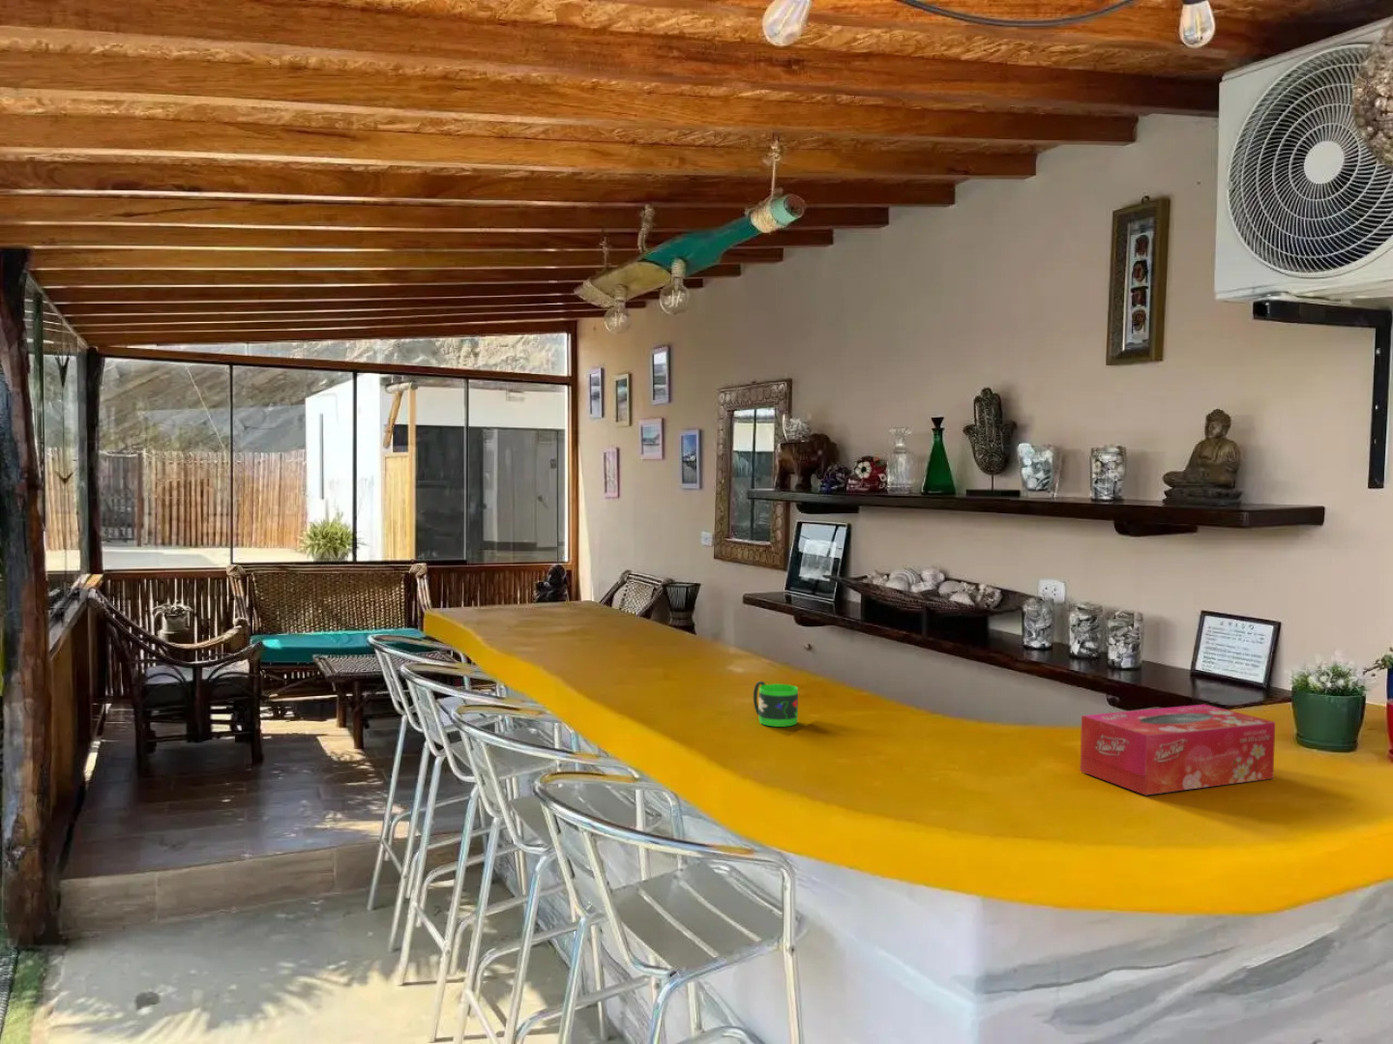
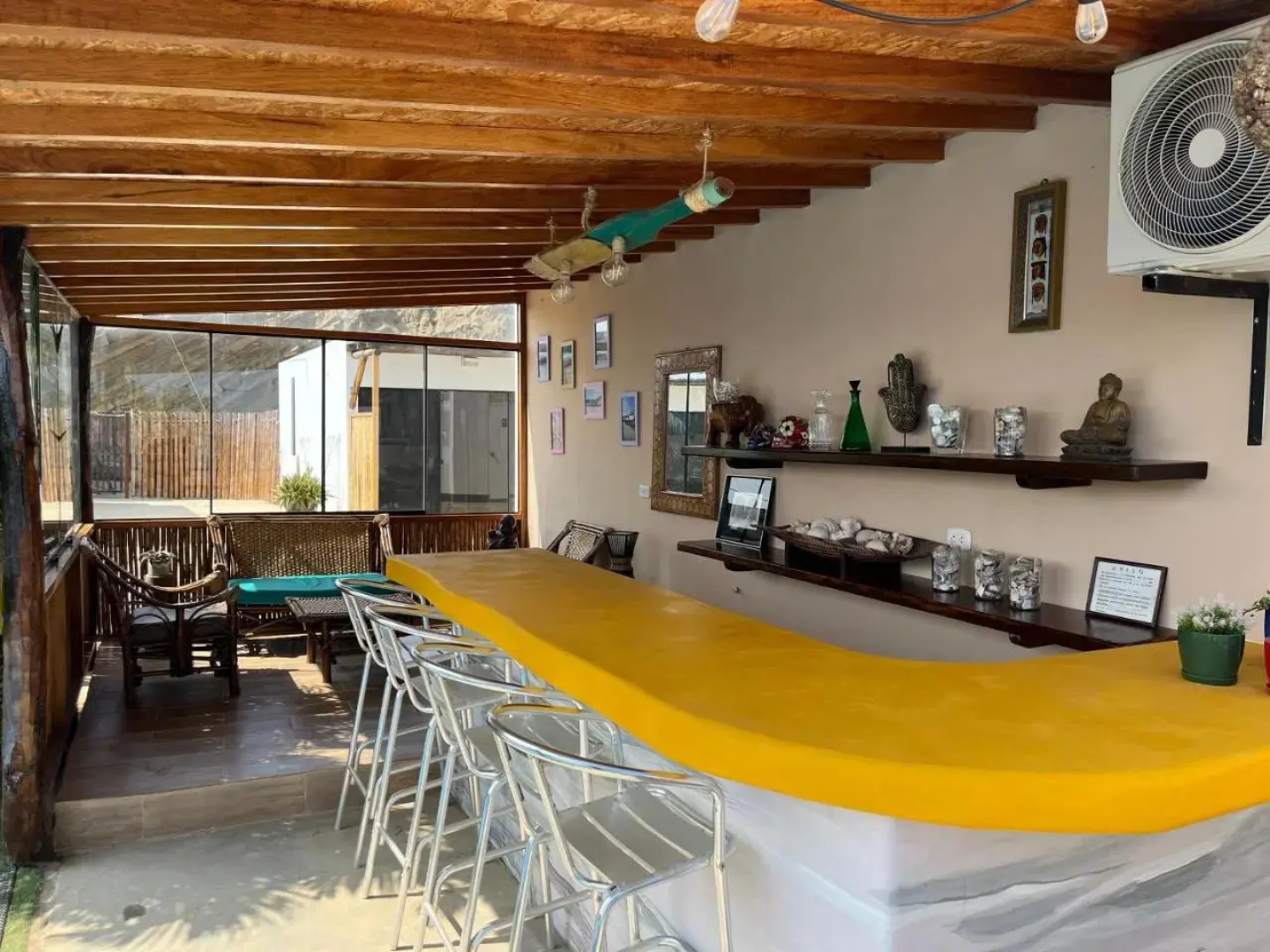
- mug (772, 702)
- tissue box (1176, 747)
